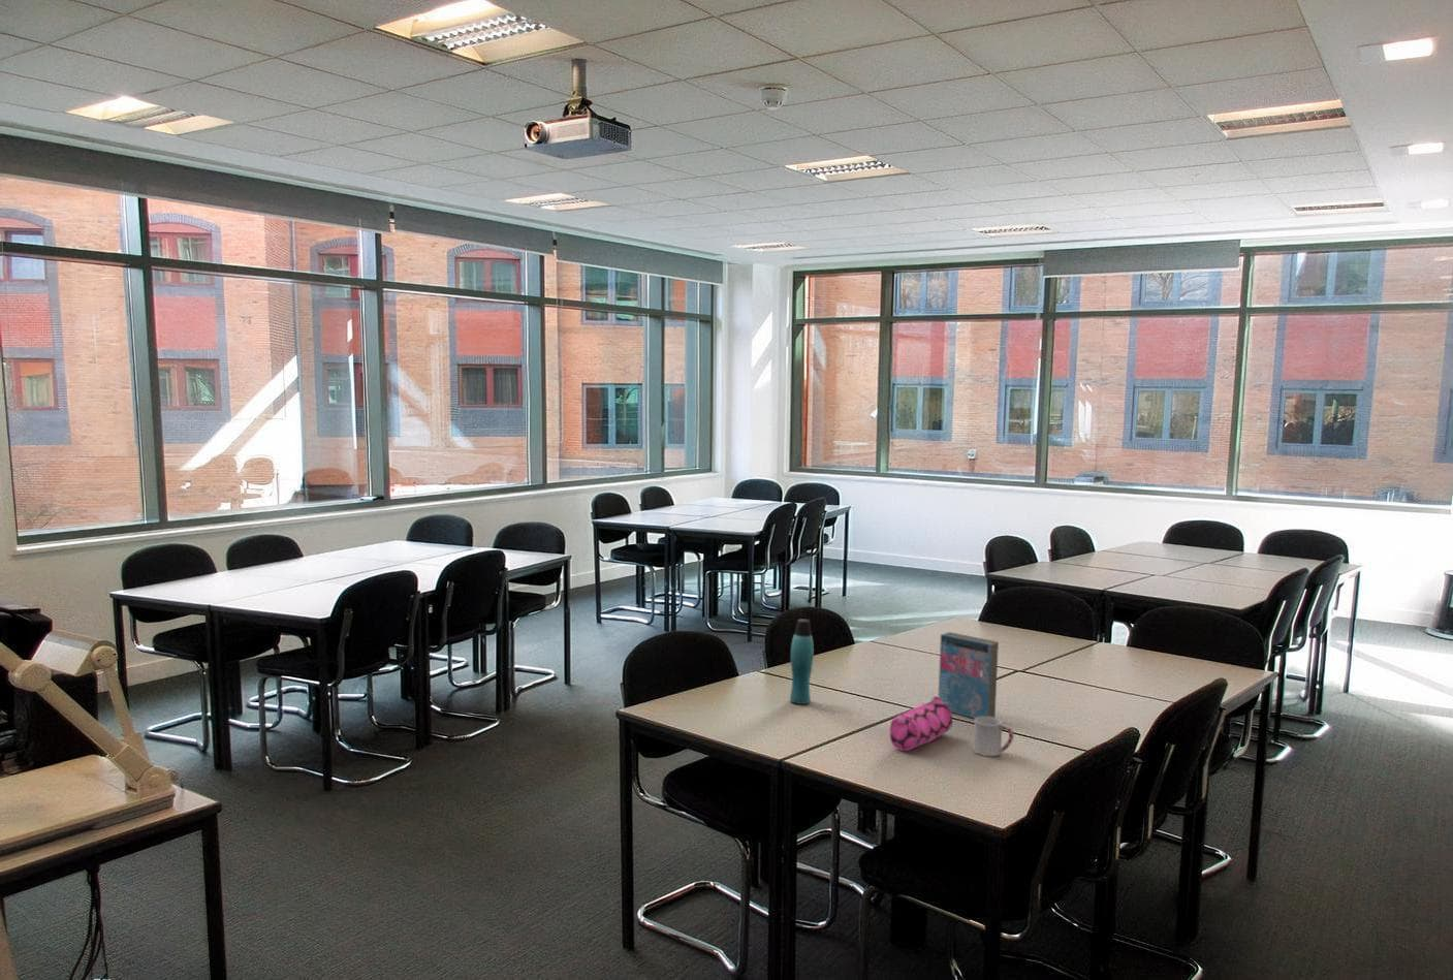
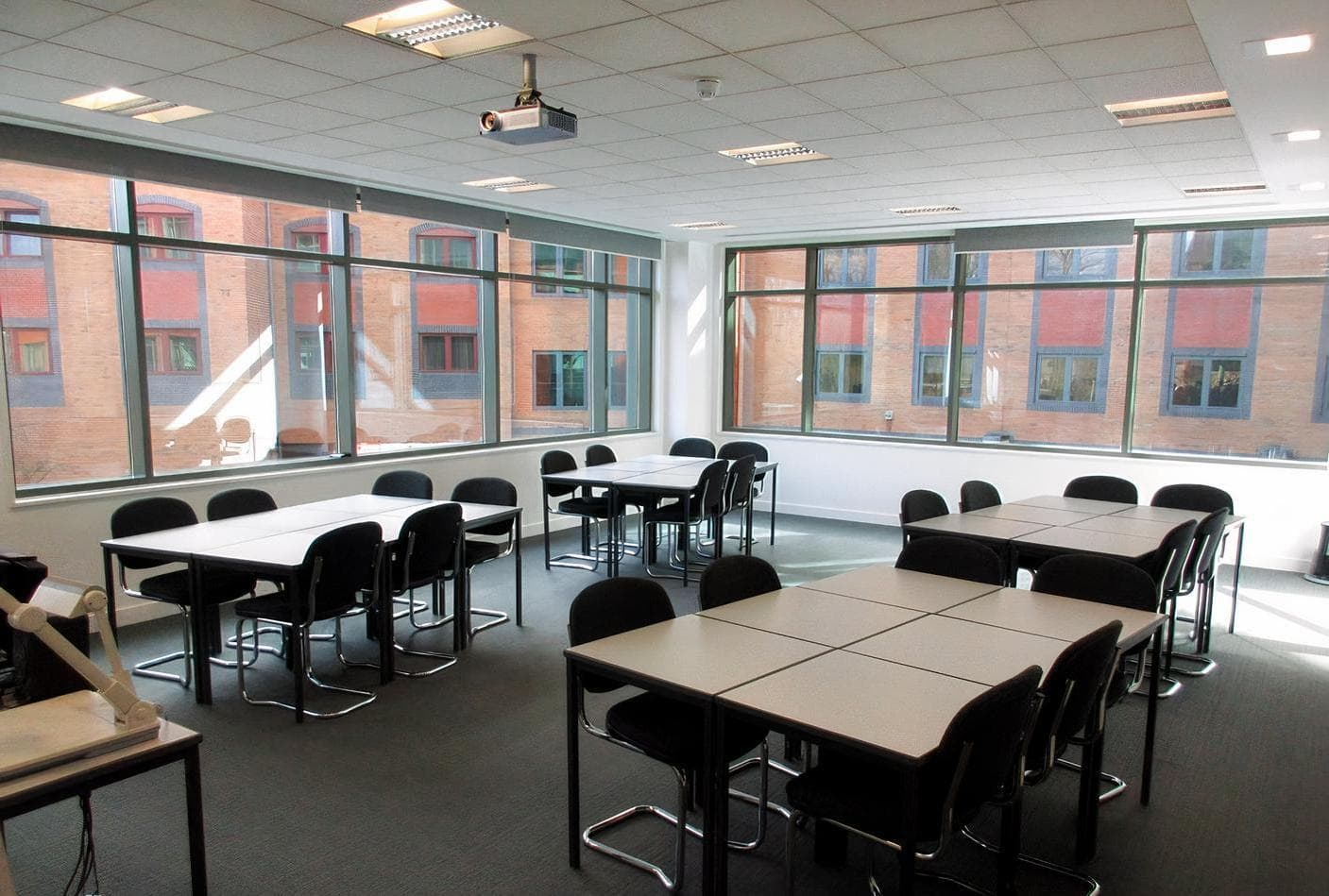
- bottle (801, 660)
- cup (994, 736)
- book (968, 675)
- pencil case (921, 723)
